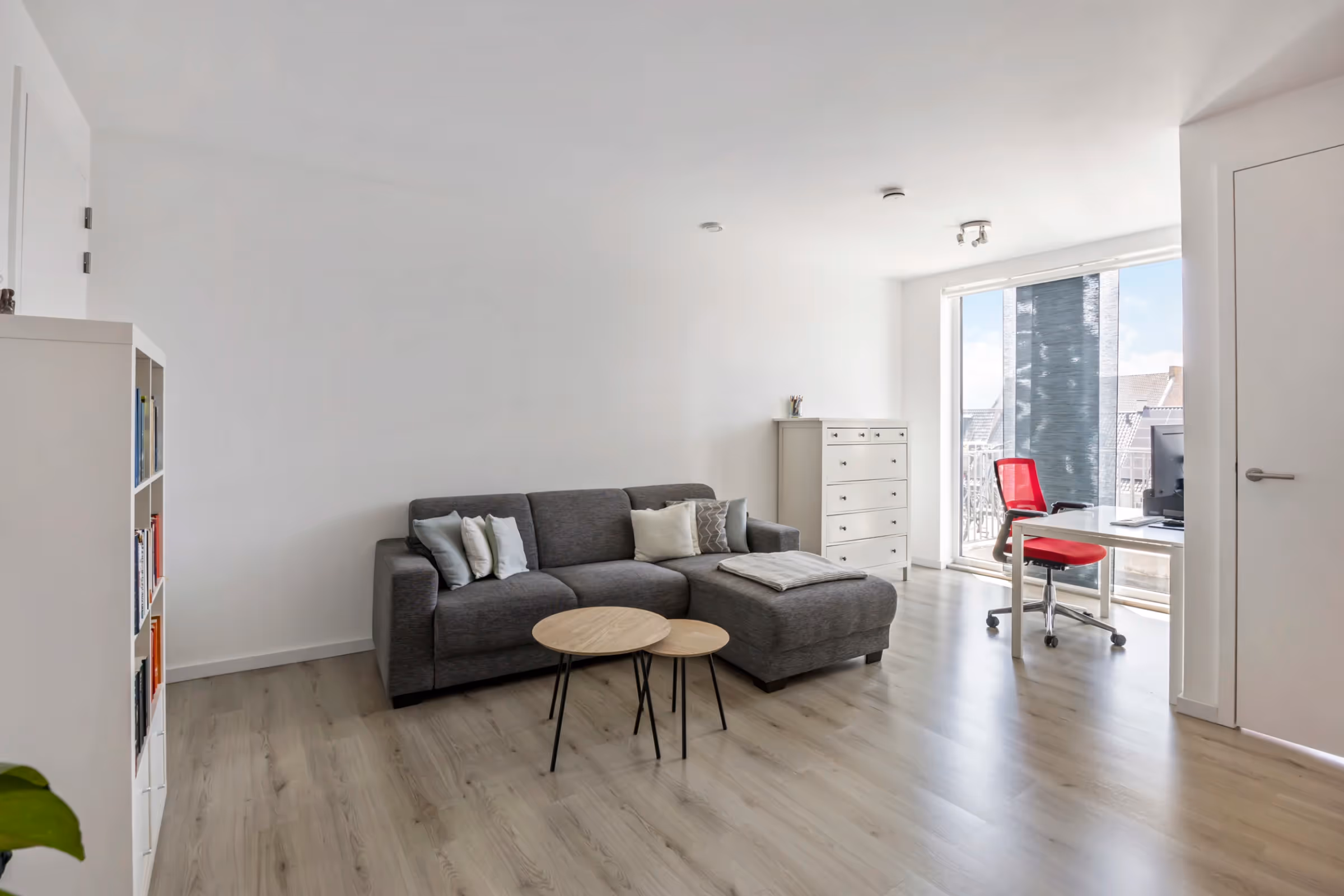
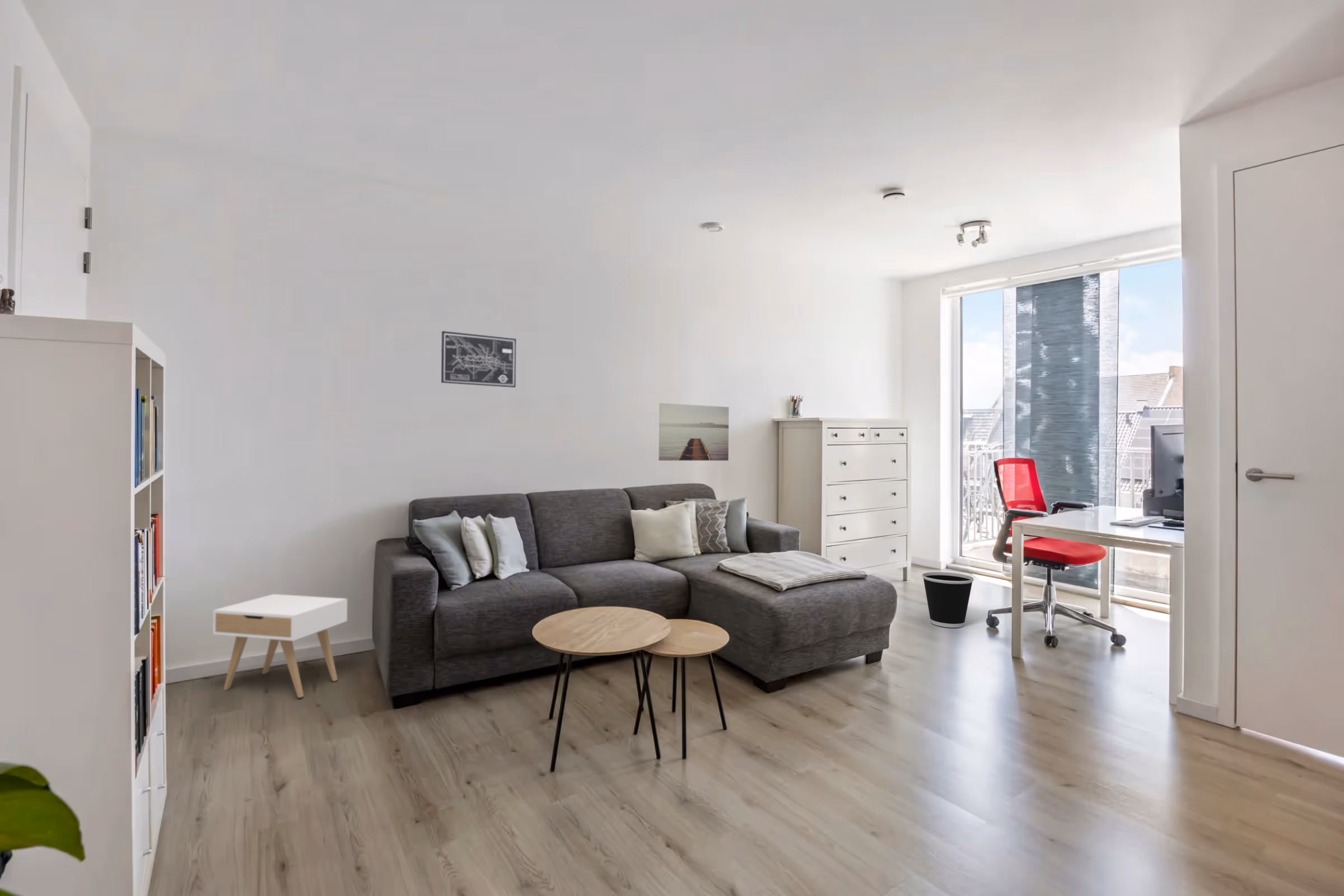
+ wall art (695, 432)
+ wastebasket (947, 600)
+ nightstand (282, 644)
+ wall art (479, 360)
